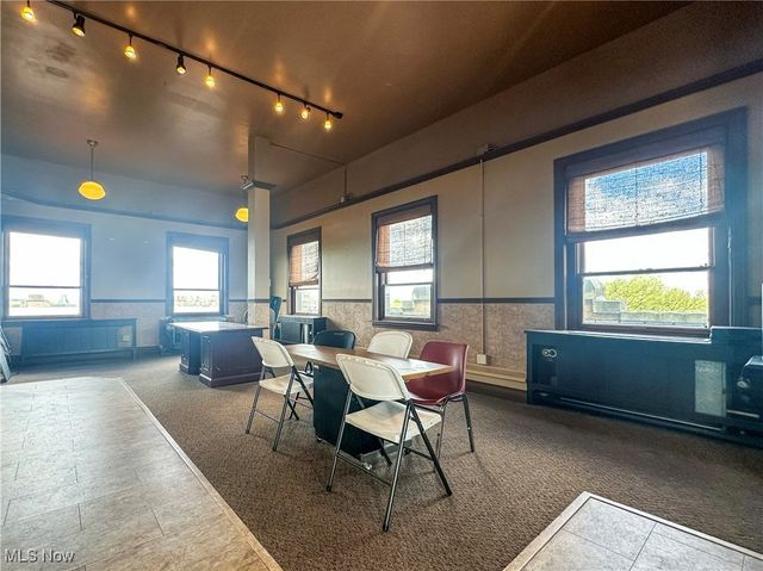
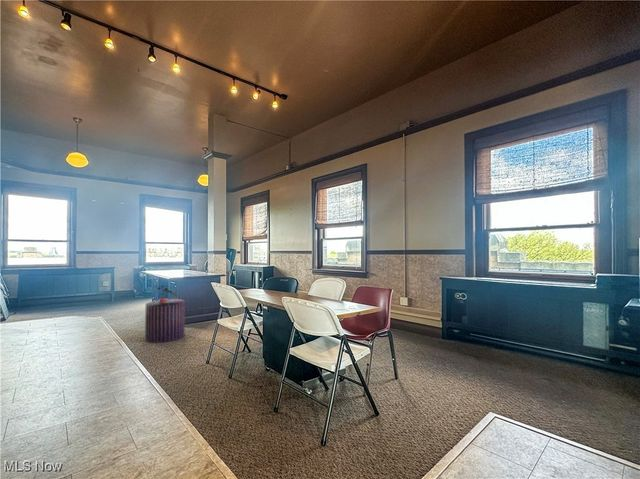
+ stool (165, 319)
+ potted plant (163, 293)
